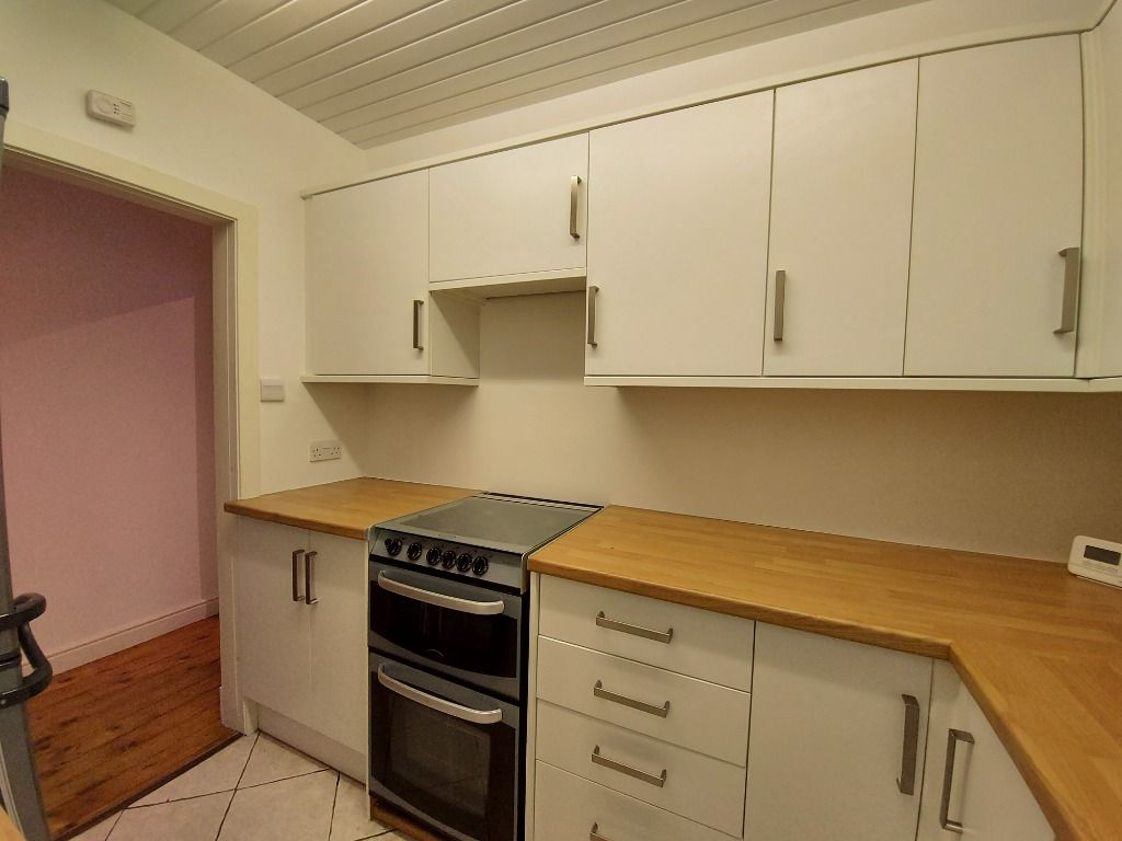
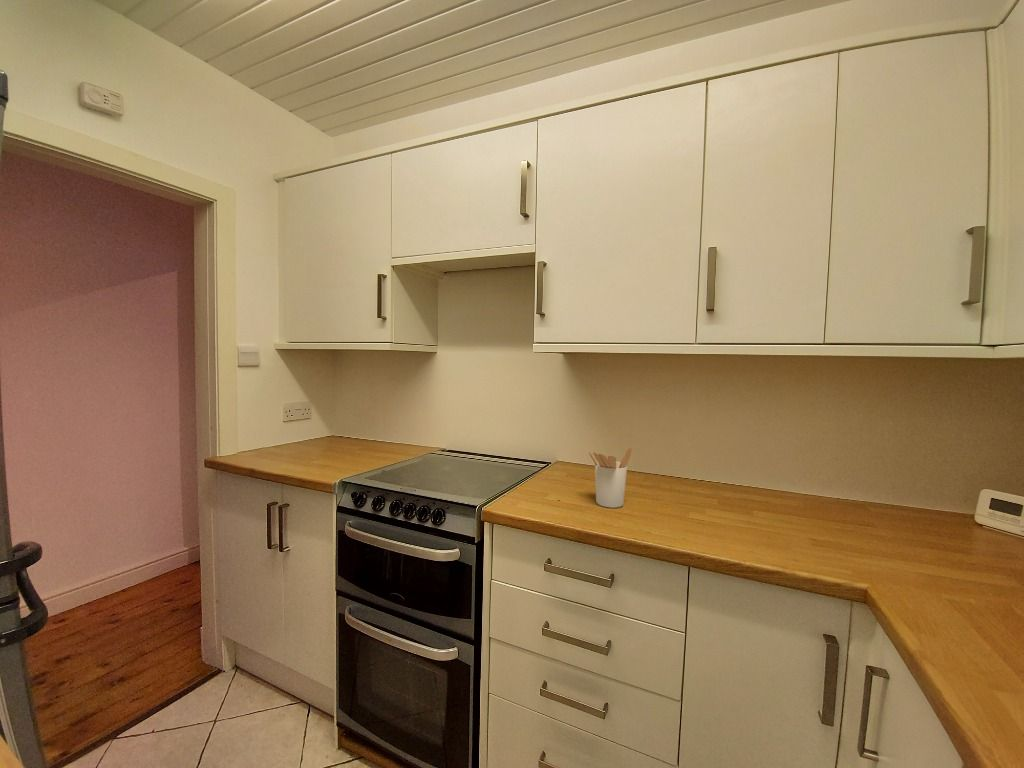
+ utensil holder (608, 476)
